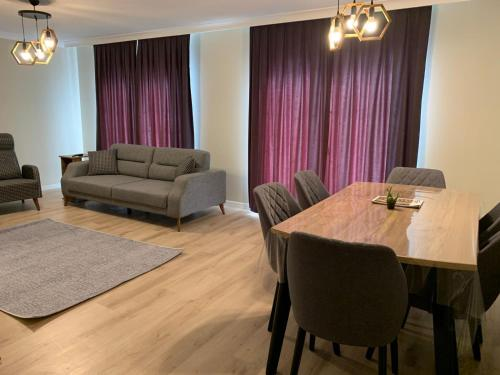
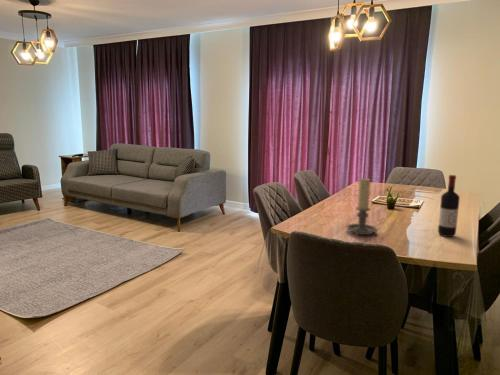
+ wine bottle (449, 205)
+ candle holder (362, 205)
